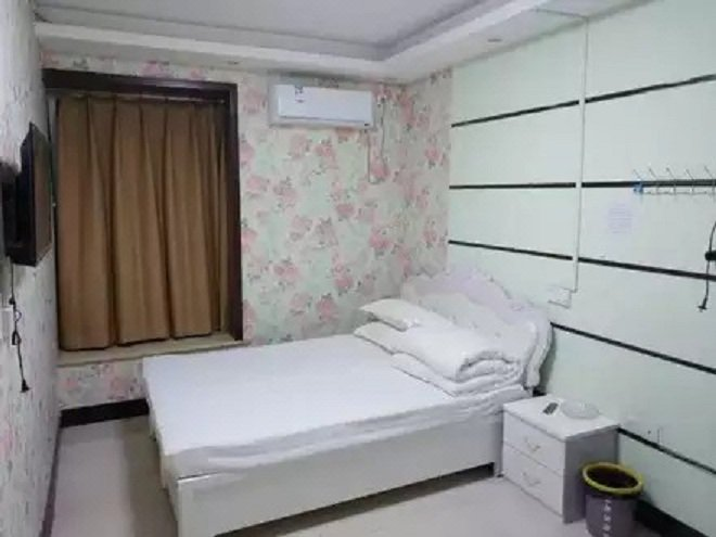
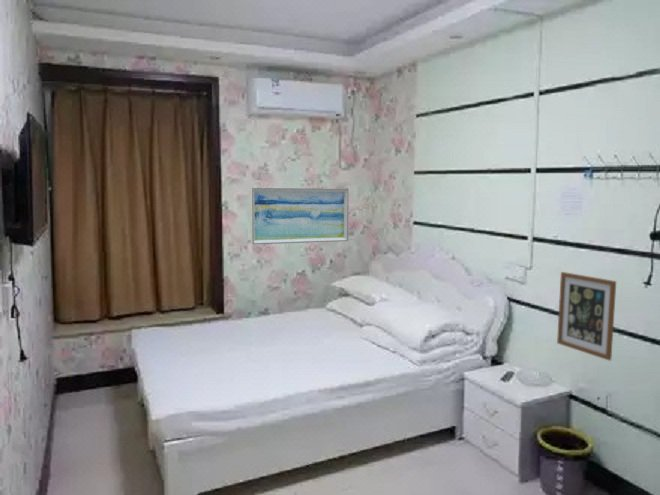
+ wall art (584, 314)
+ wall art (301, 215)
